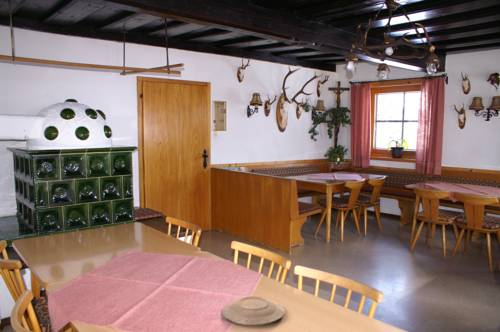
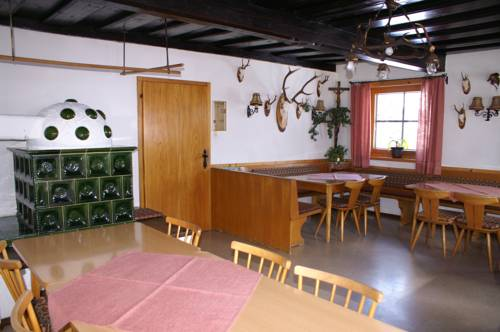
- plate (253, 307)
